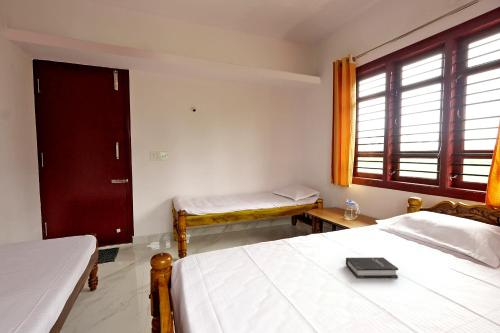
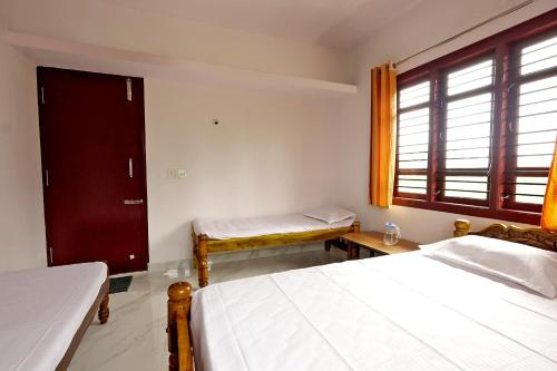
- hardback book (370, 266)
